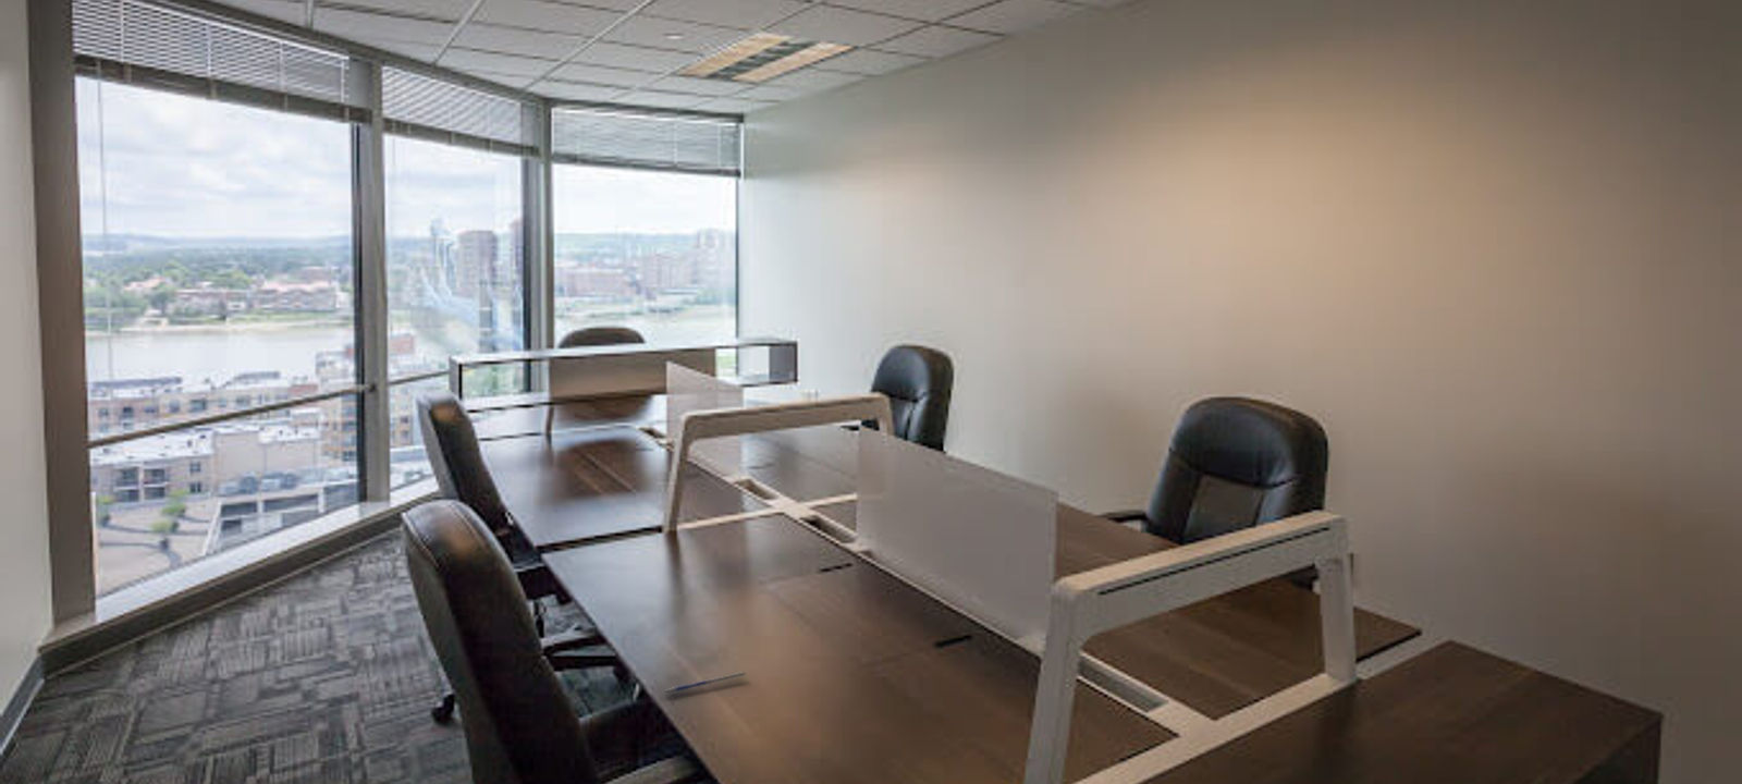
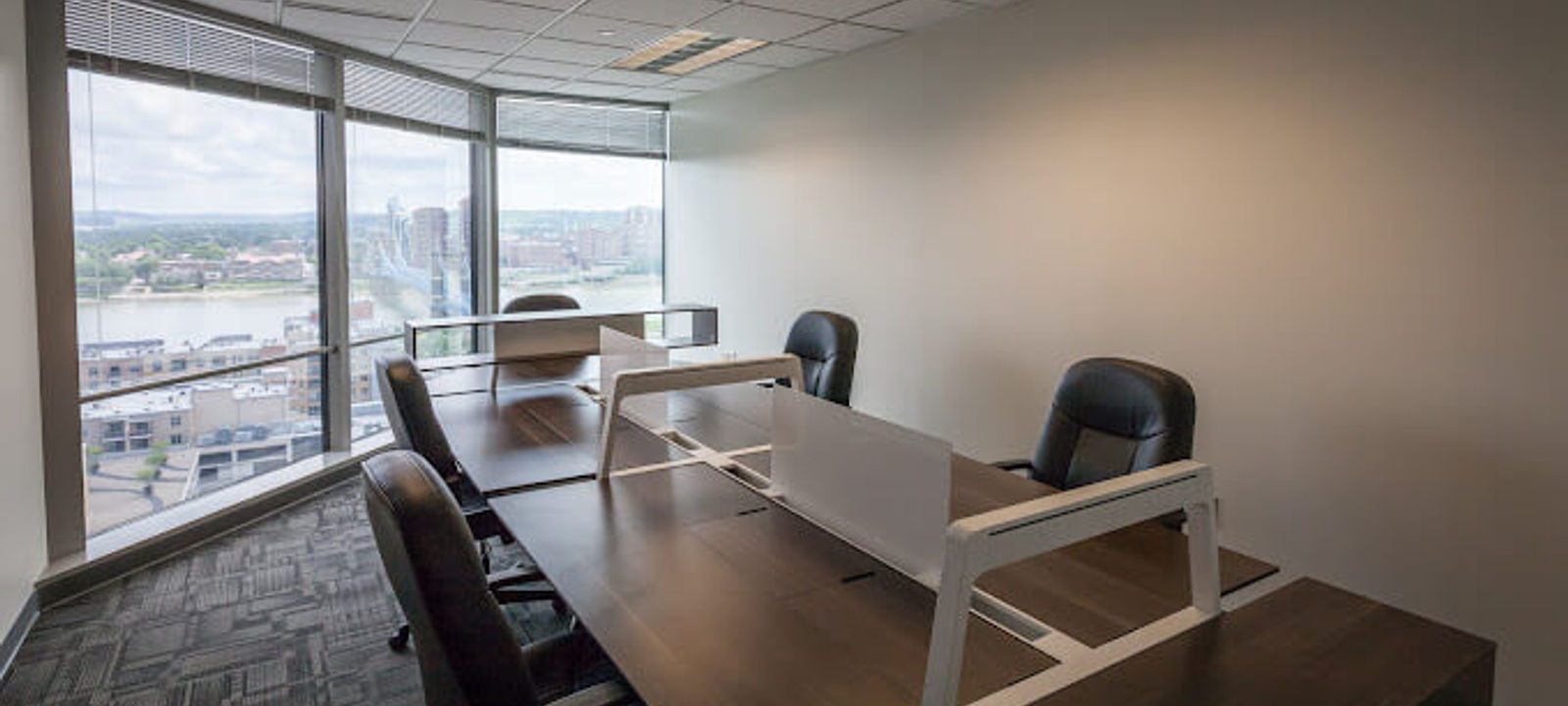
- pen (707, 682)
